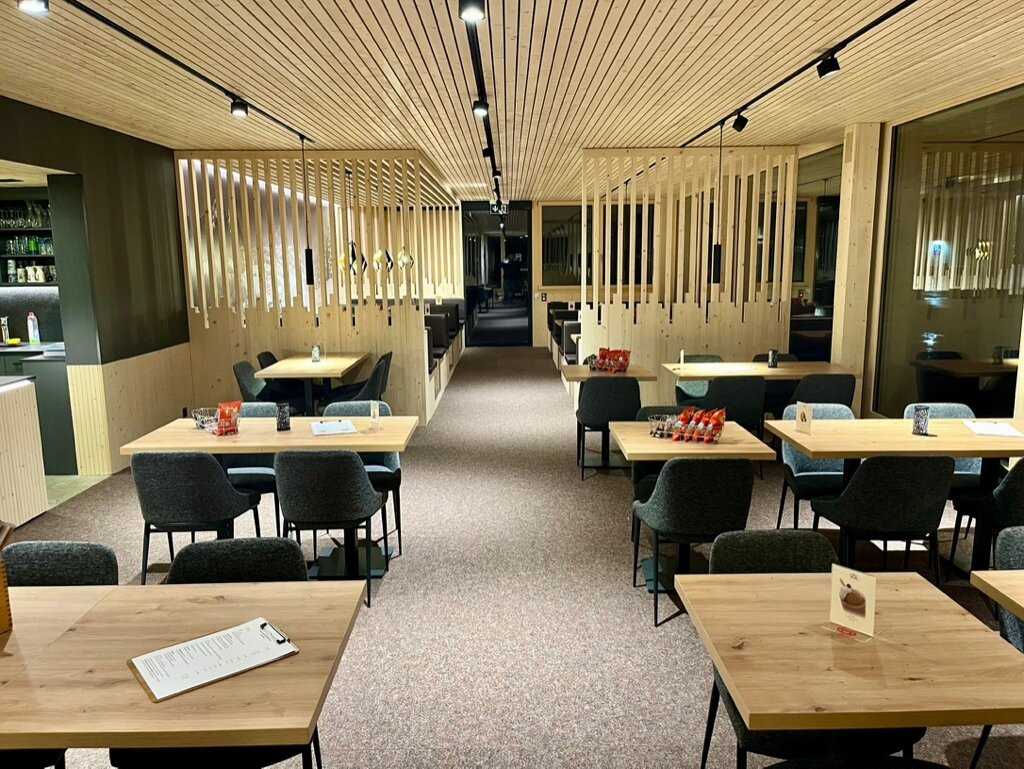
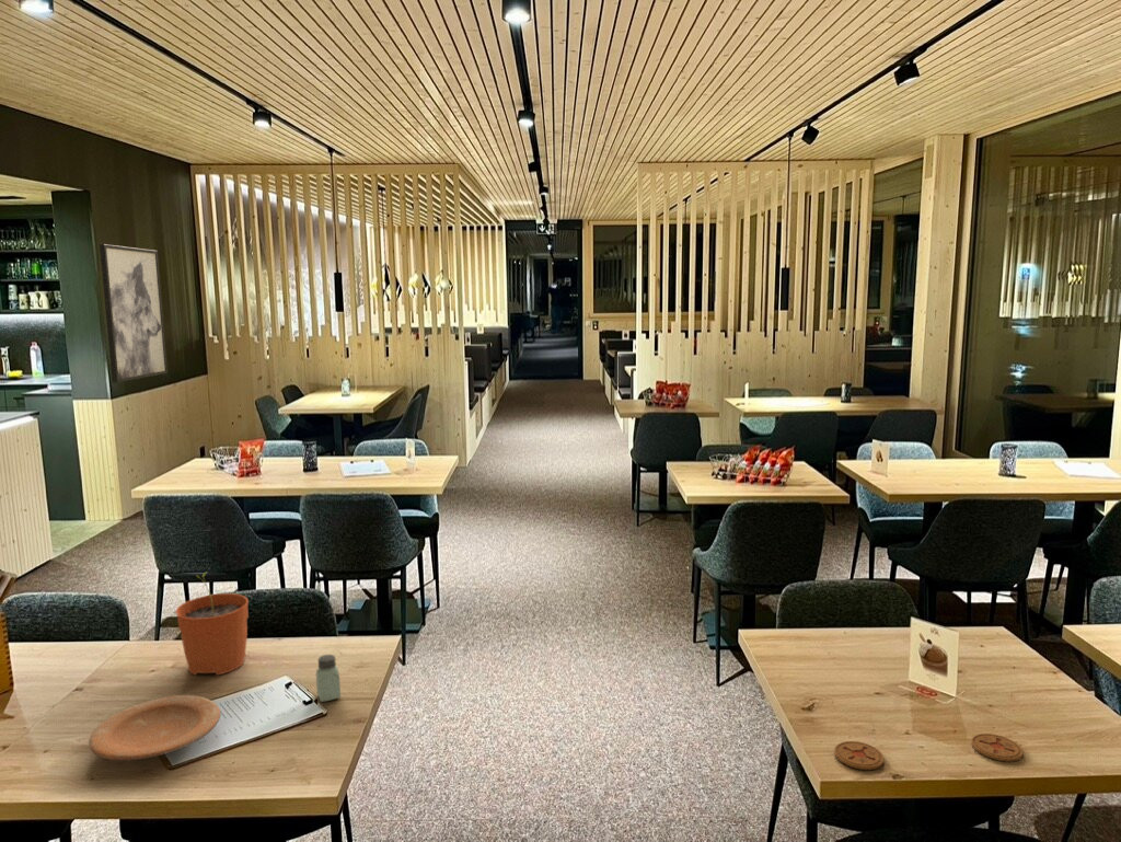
+ wall art (136, 313)
+ coaster (996, 747)
+ plate (157, 733)
+ saltshaker (327, 677)
+ coaster (858, 754)
+ plant pot (213, 620)
